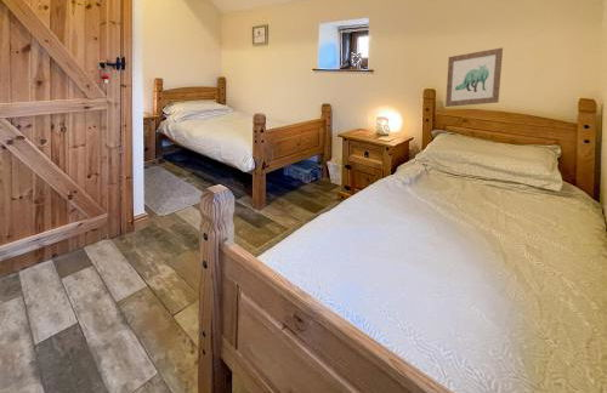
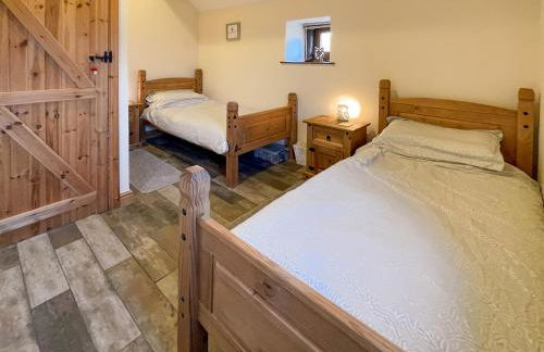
- wall art (472, 79)
